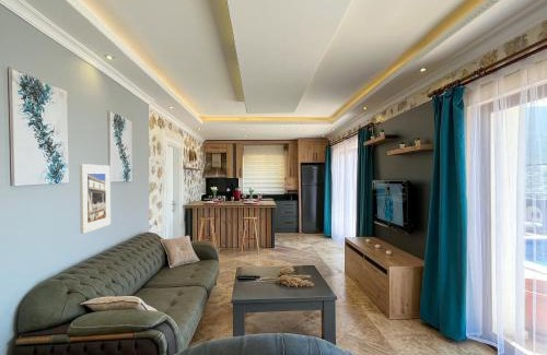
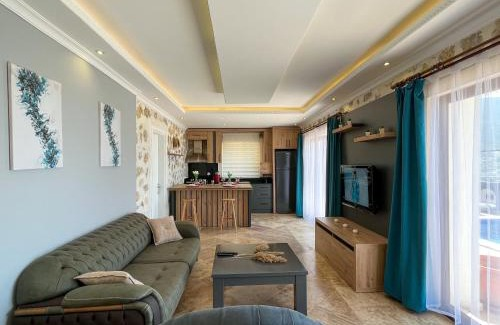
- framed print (96, 197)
